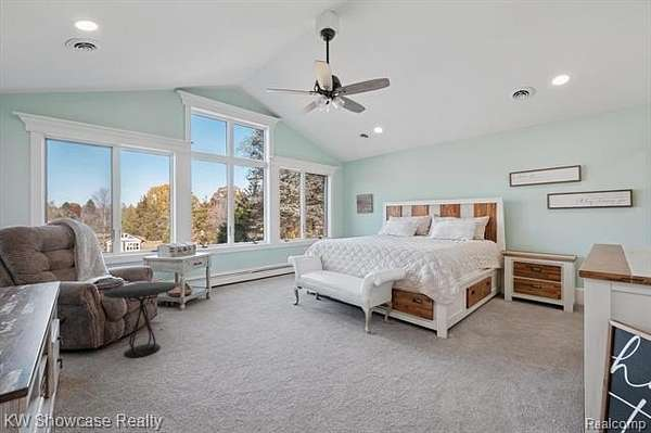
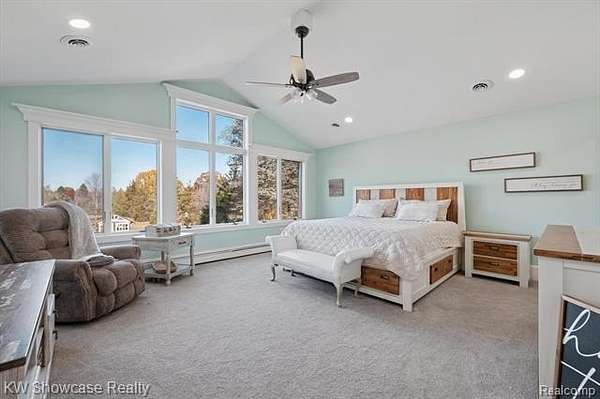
- side table (139, 319)
